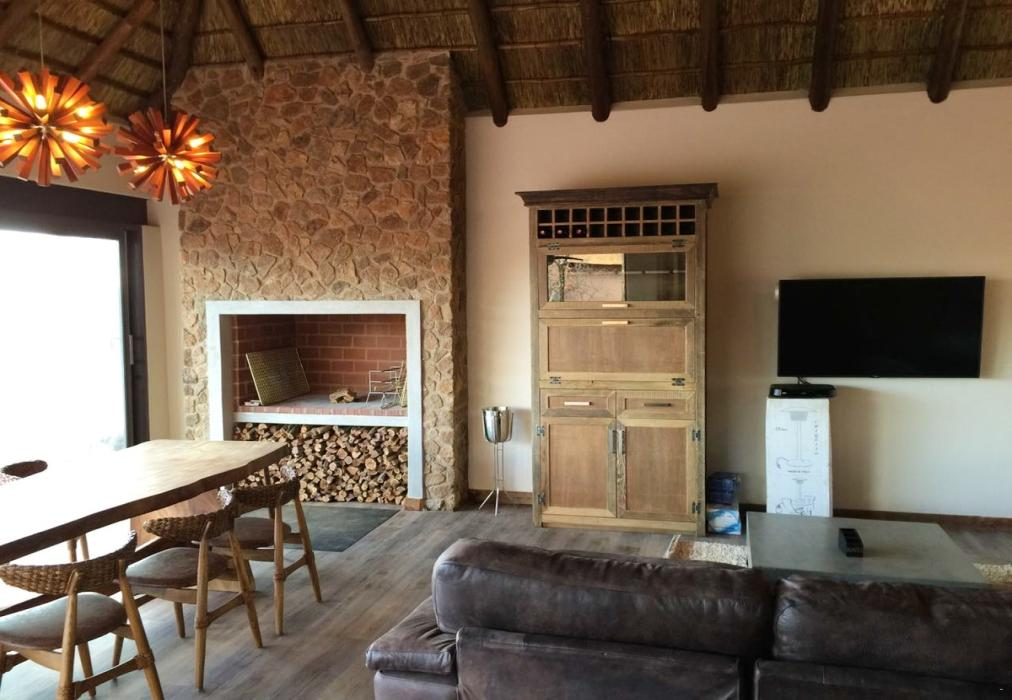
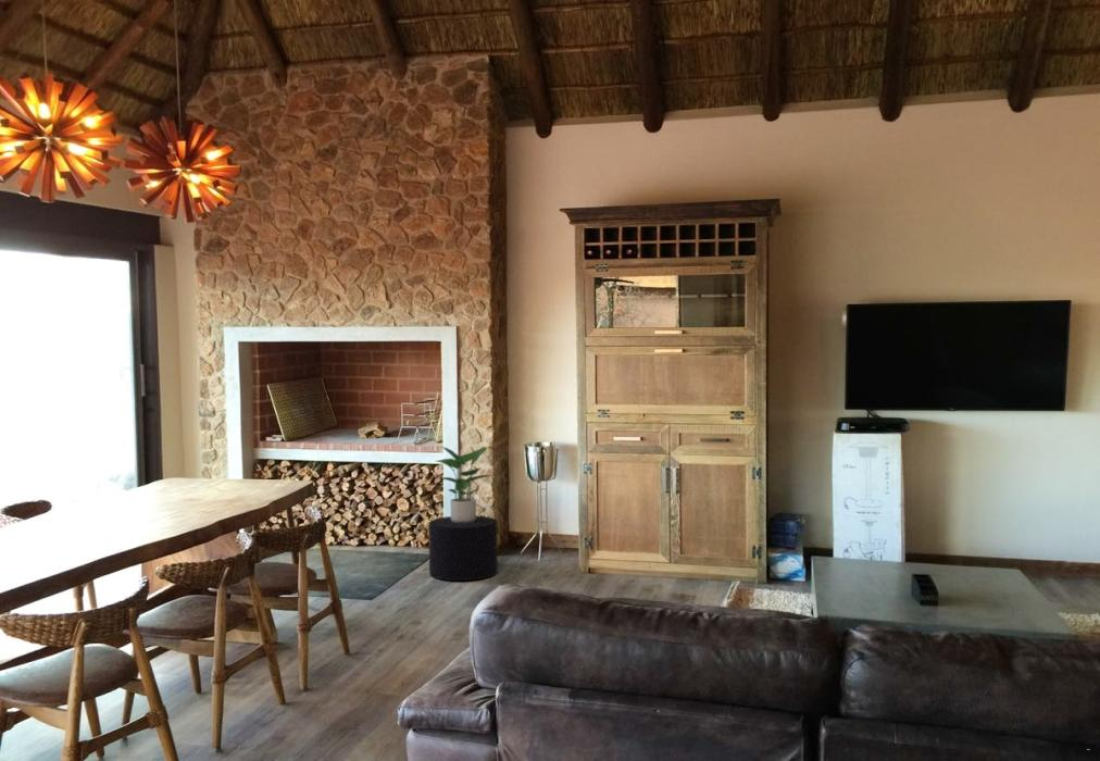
+ stool (463, 547)
+ potted plant (466, 483)
